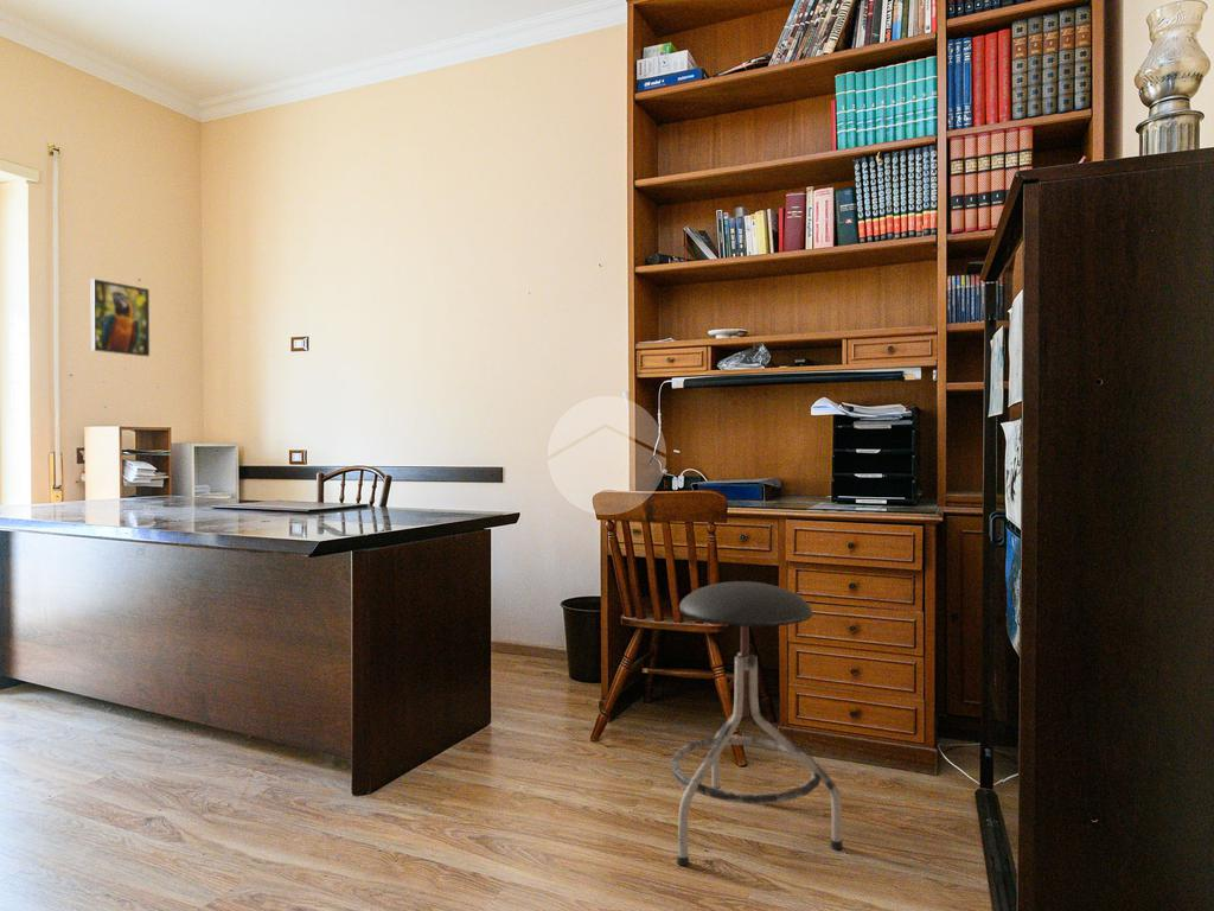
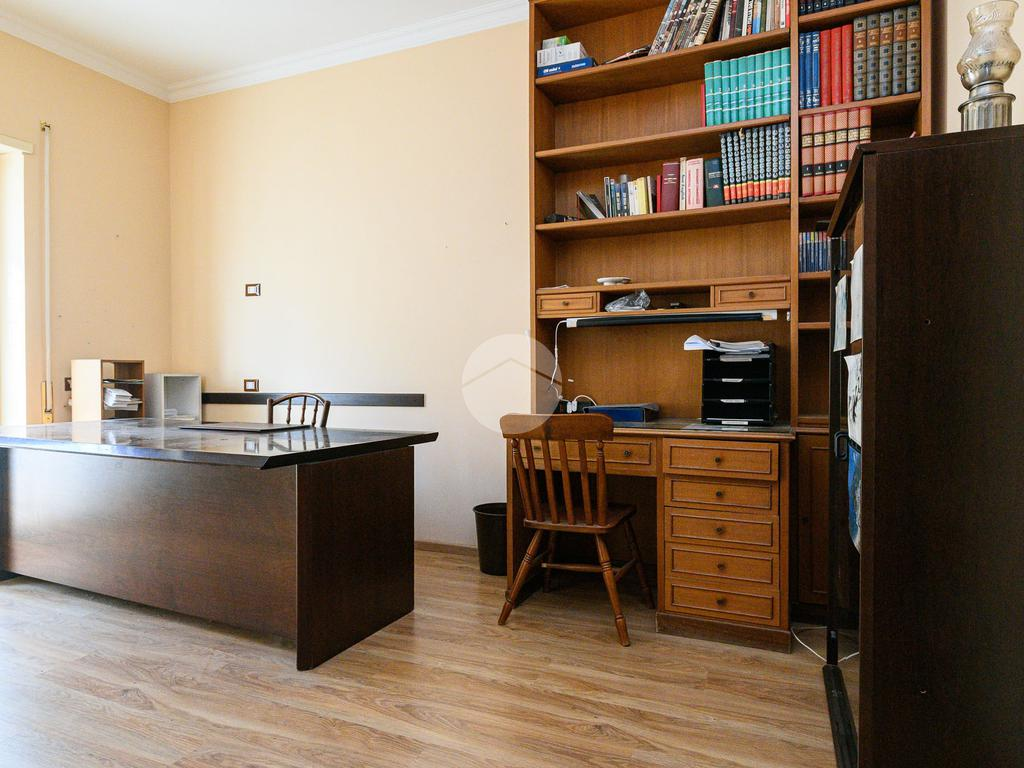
- stool (737, 709)
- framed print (121, 318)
